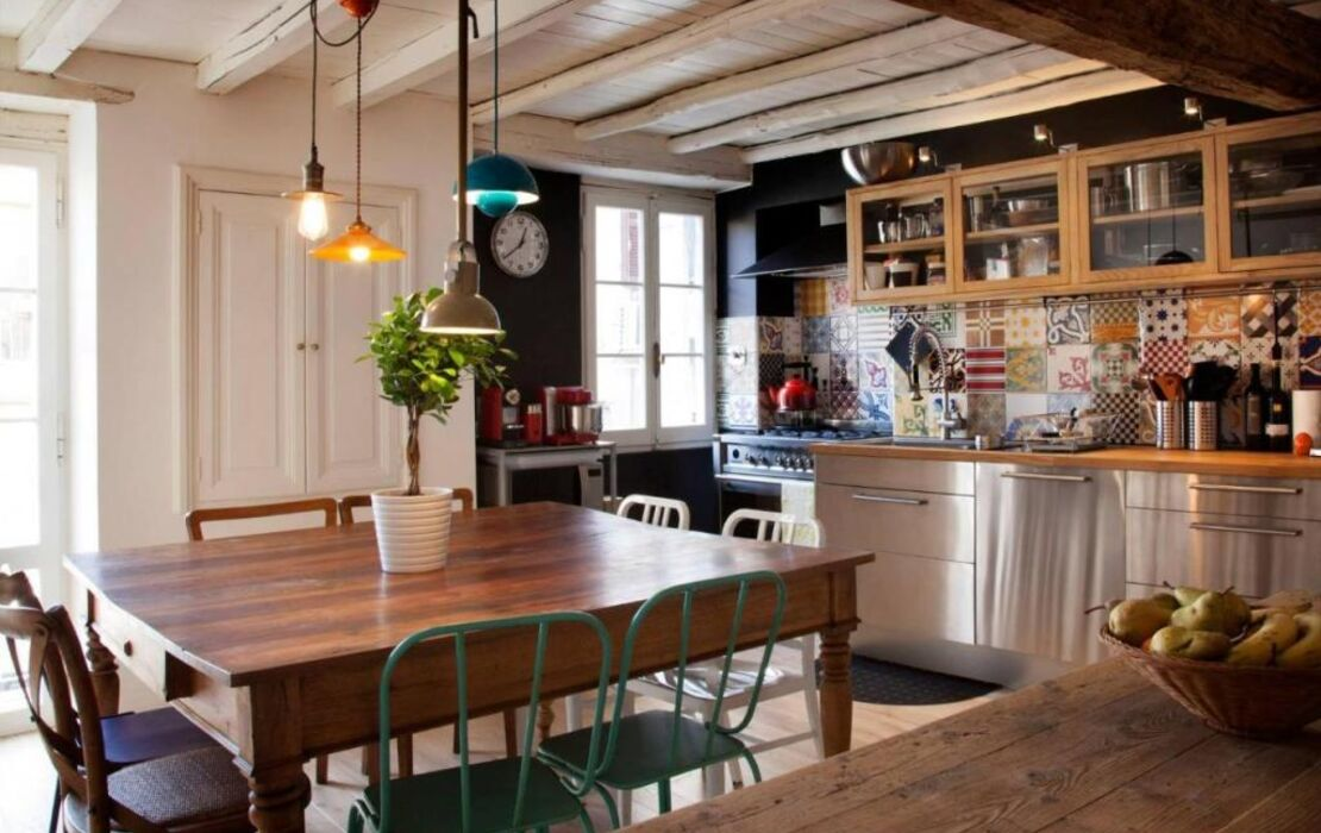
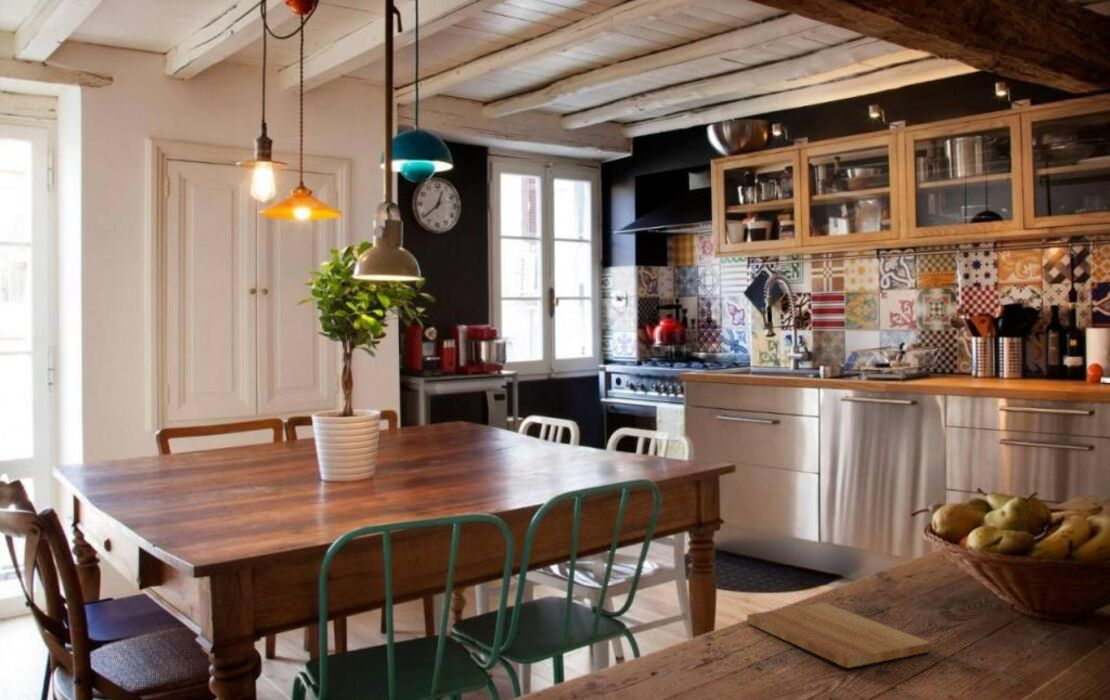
+ cutting board (834, 632)
